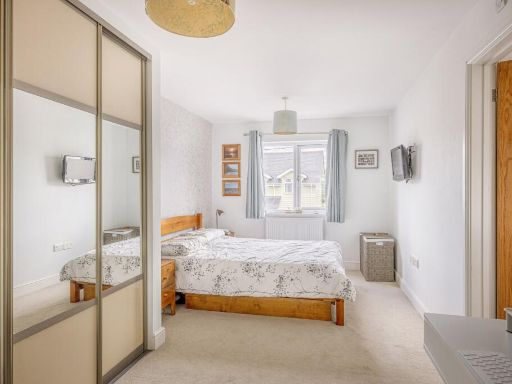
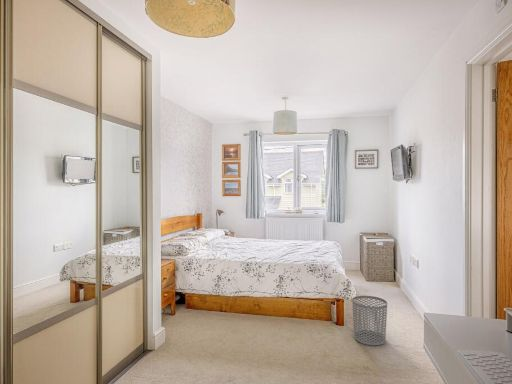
+ waste bin (369, 320)
